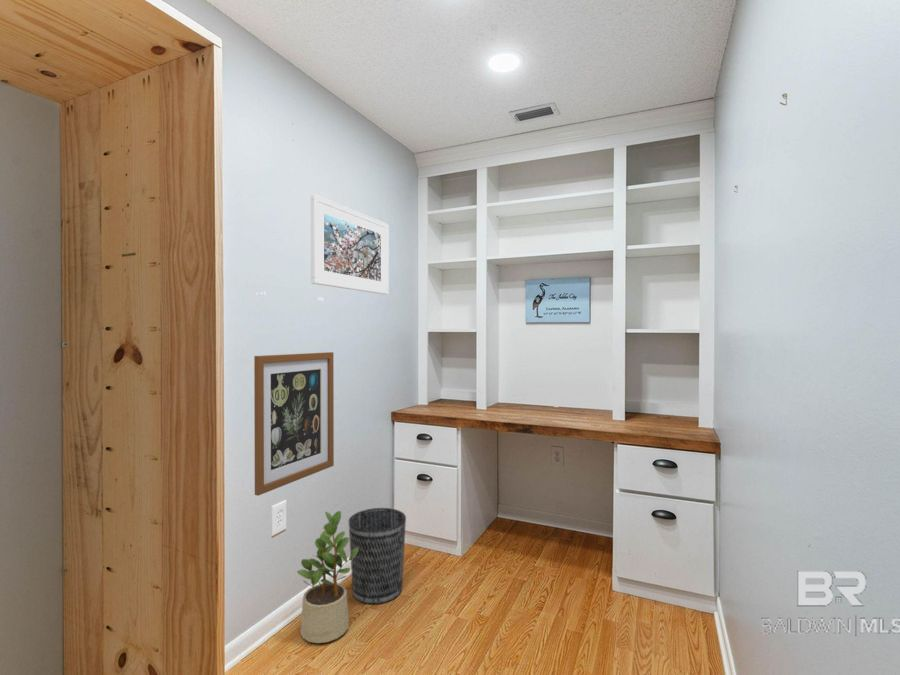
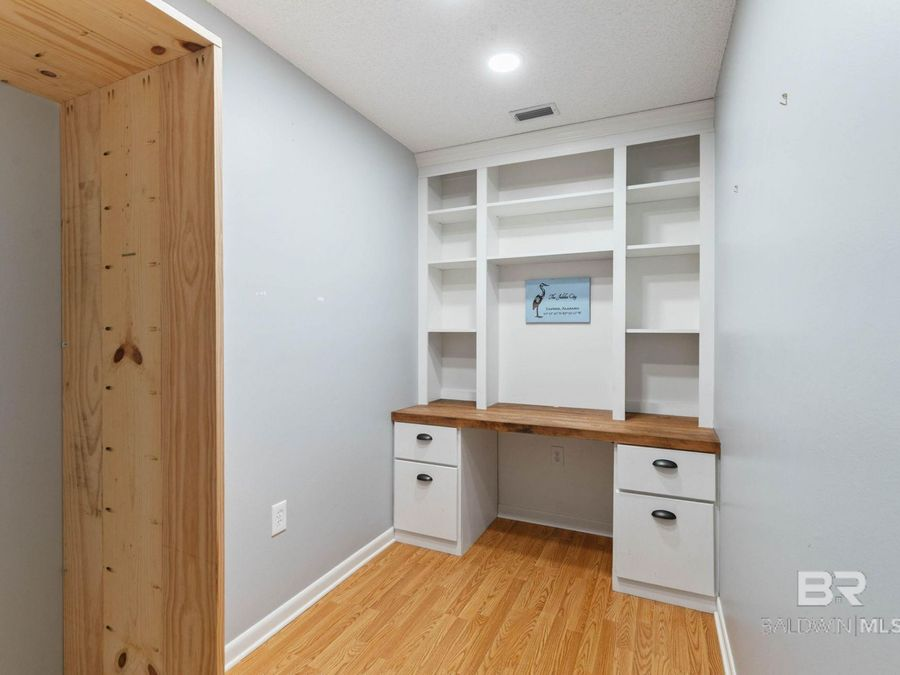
- wall art (298, 416)
- wastebasket (377, 554)
- potted plant (322, 567)
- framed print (354, 250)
